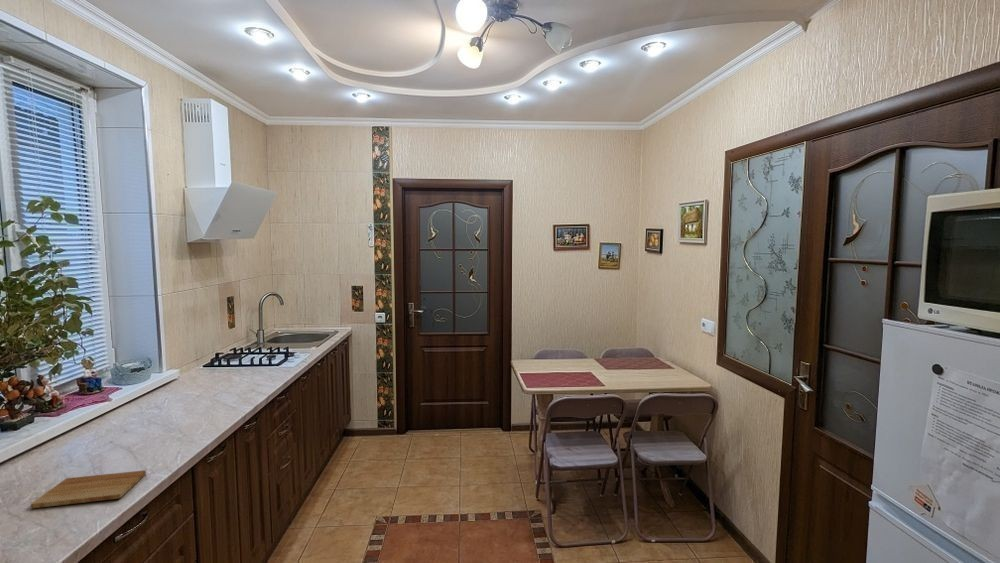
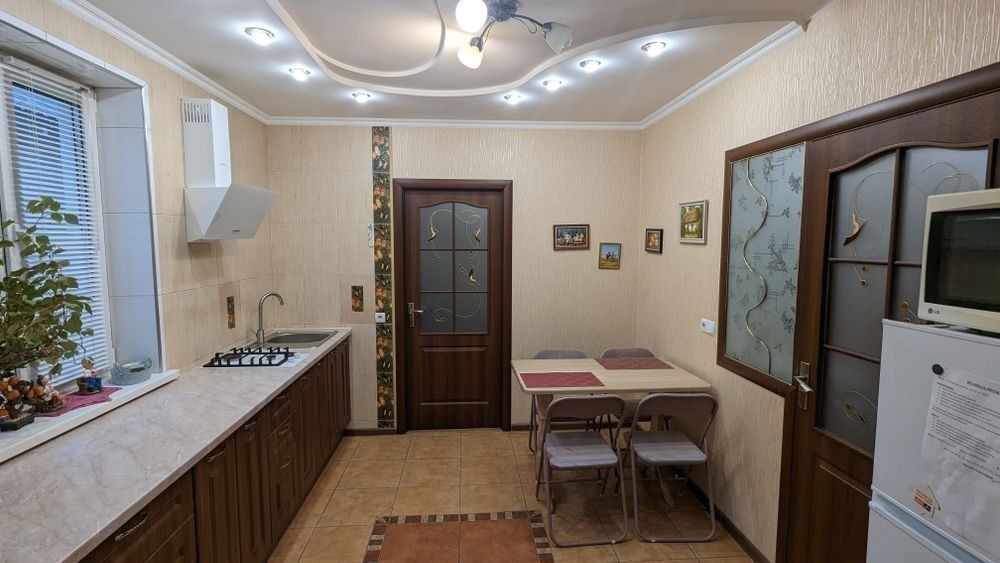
- cutting board (92, 487)
